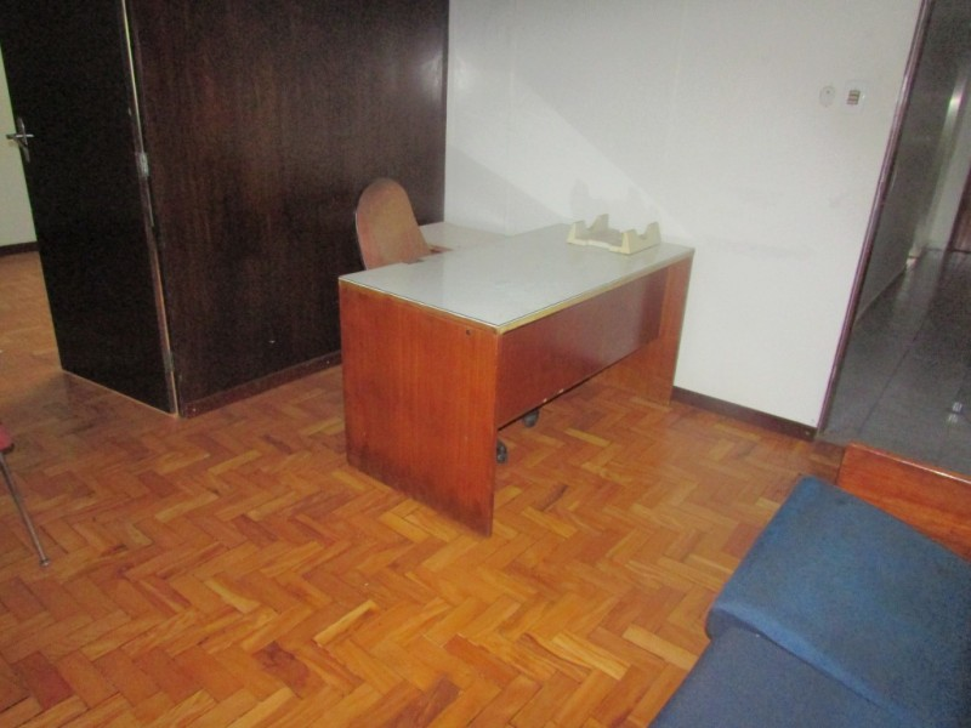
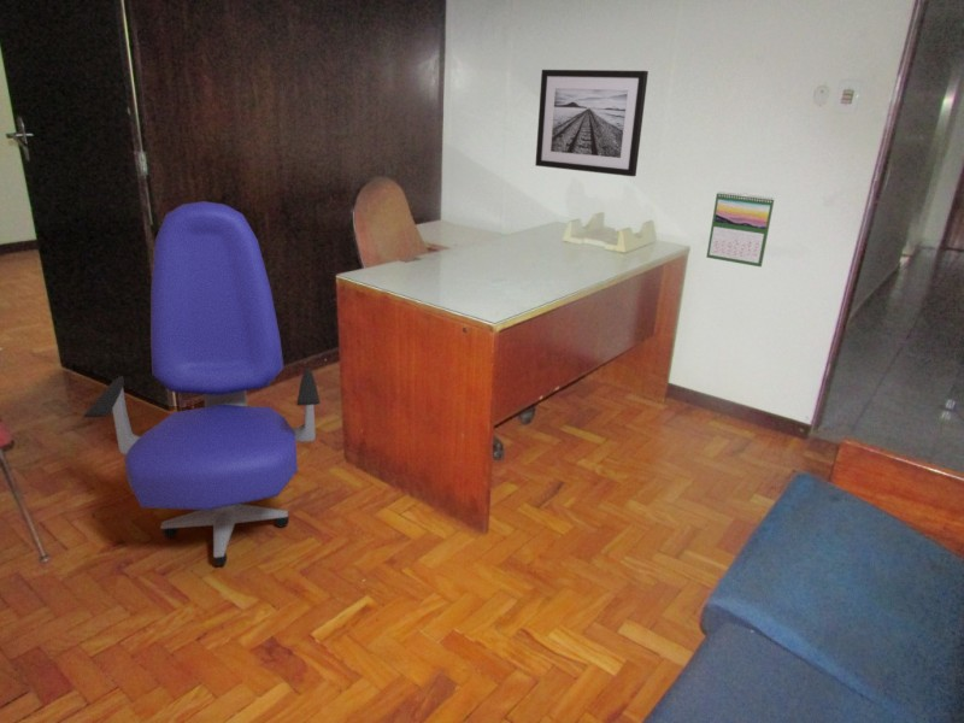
+ office chair (212, 381)
+ wall art (587, 122)
+ calendar (739, 228)
